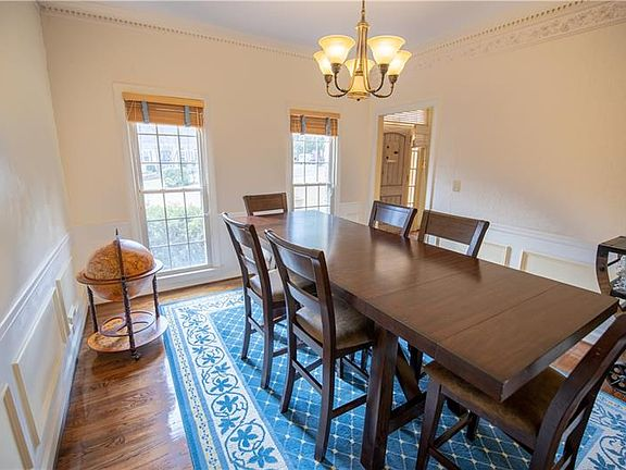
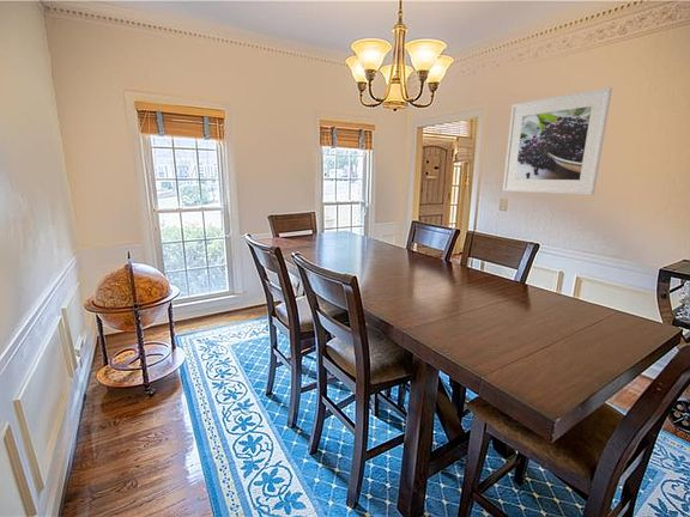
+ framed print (550, 146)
